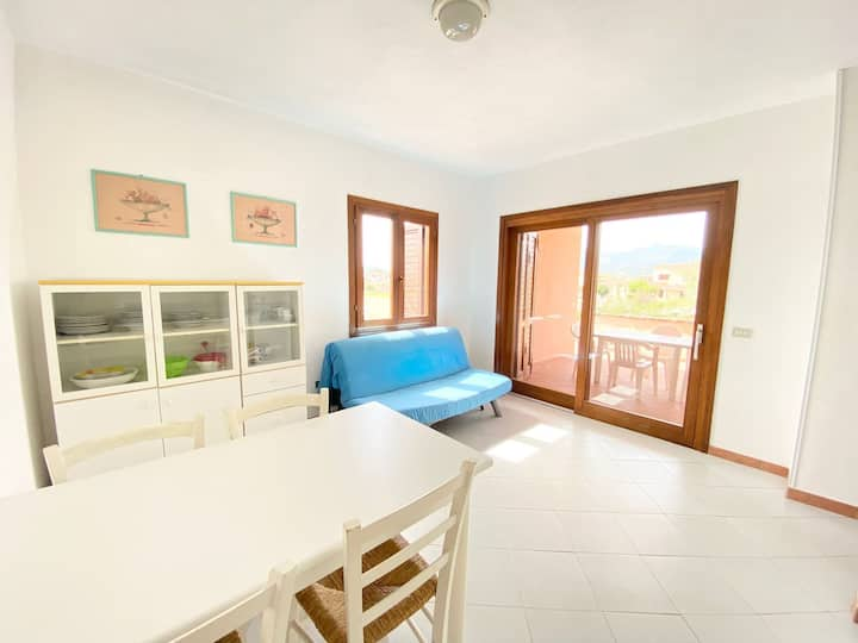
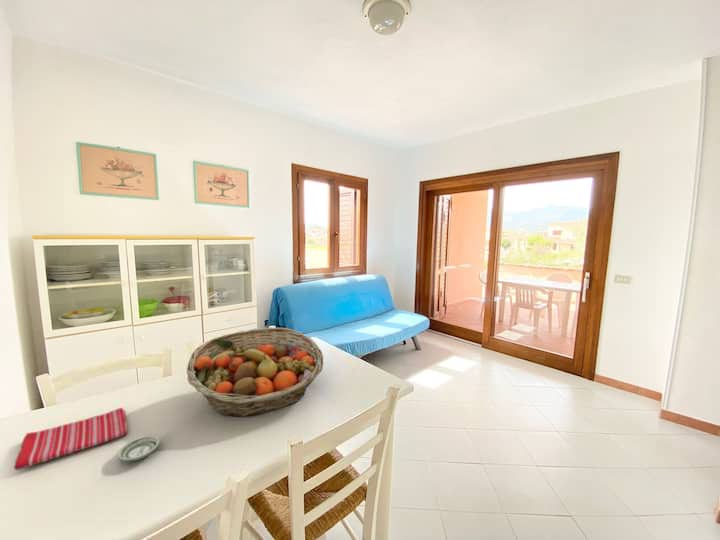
+ fruit basket (259, 367)
+ dish towel (77, 434)
+ saucer (139, 450)
